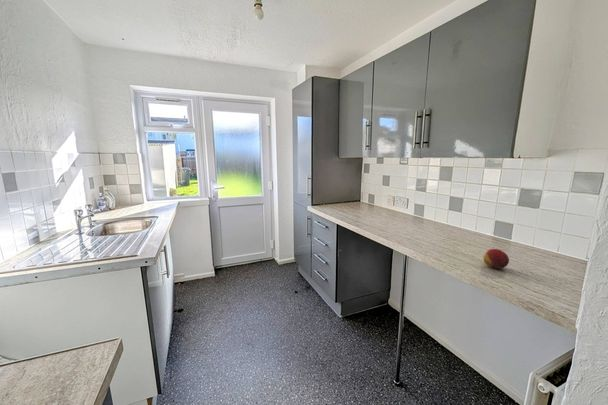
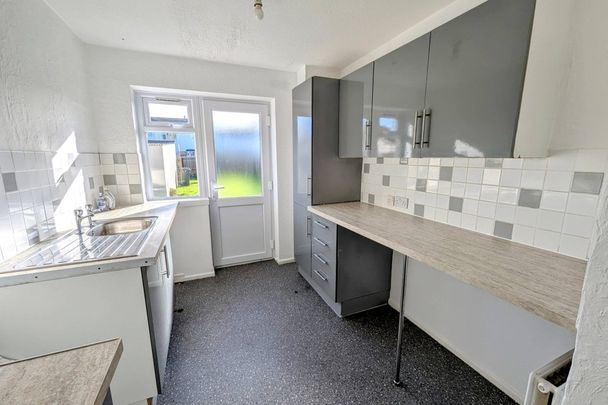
- fruit (495, 258)
